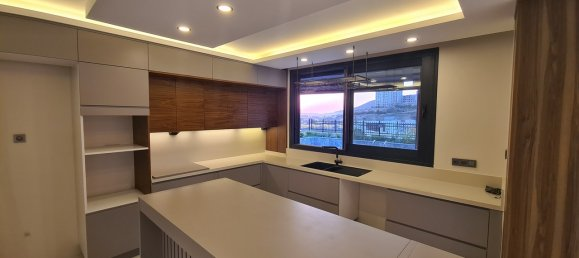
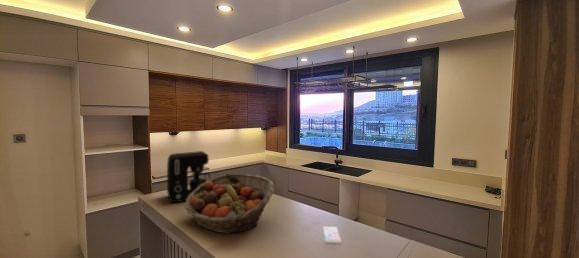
+ fruit basket (230, 200)
+ smartphone (331, 233)
+ coffee maker (191, 174)
